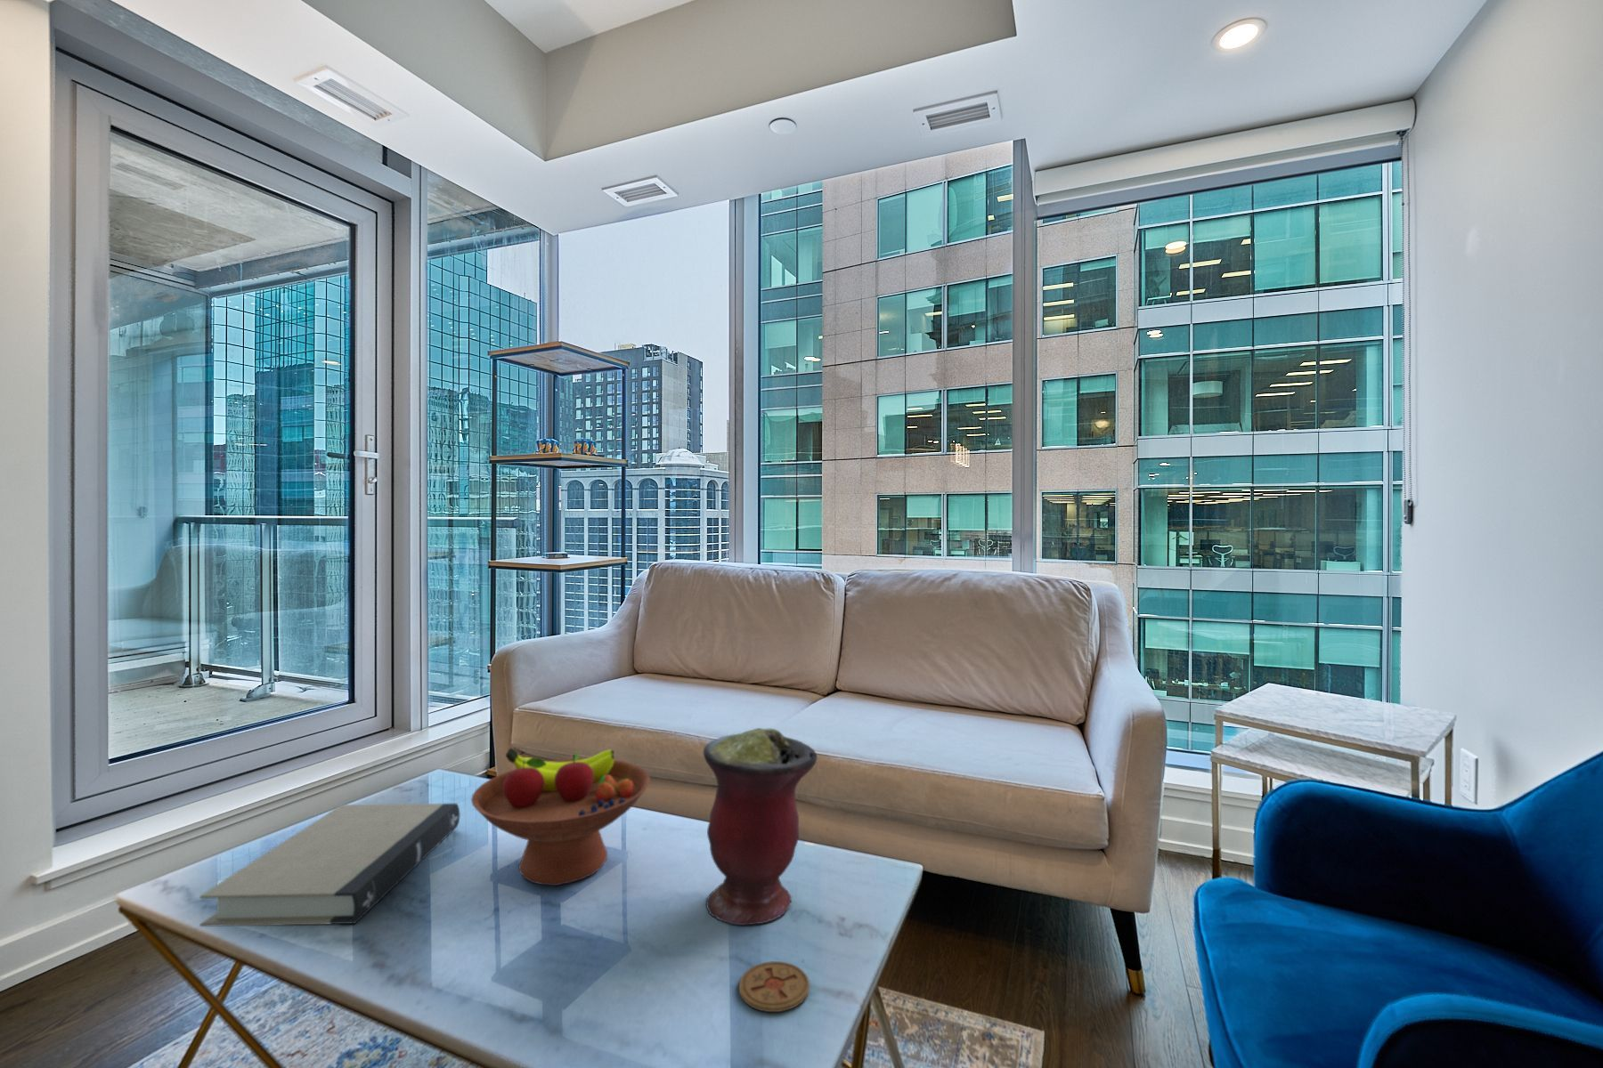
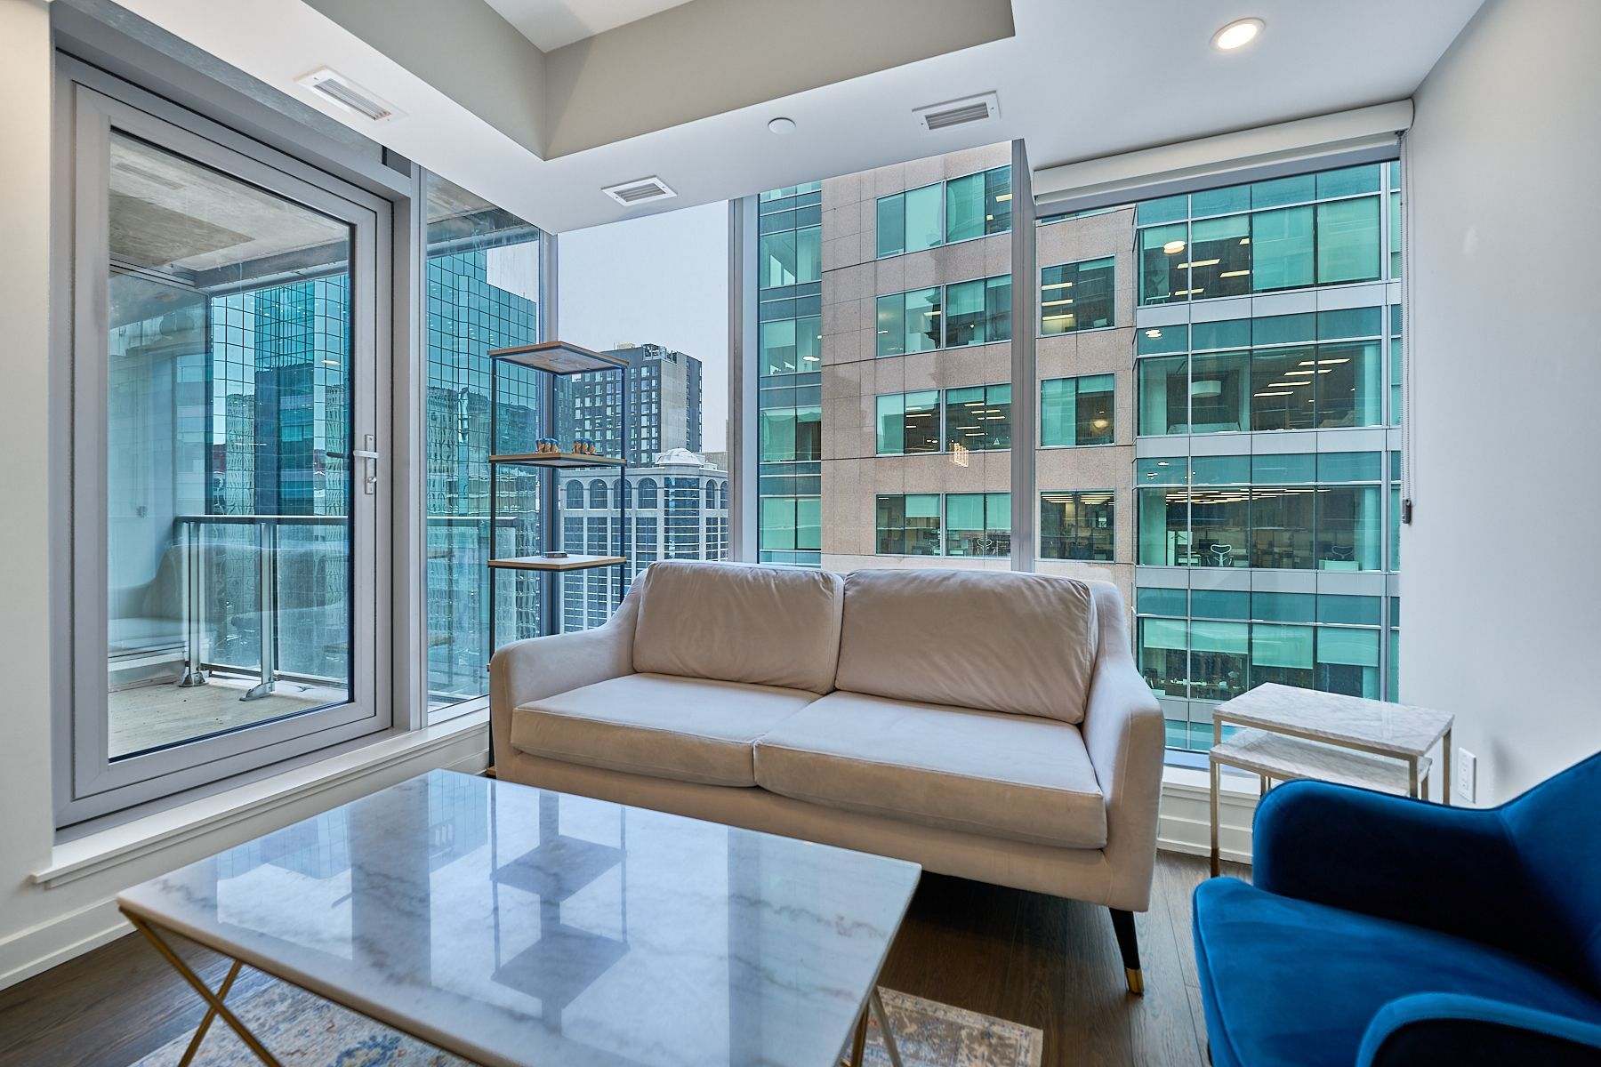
- coaster (774, 986)
- fruit bowl (564, 809)
- book (348, 856)
- vase (760, 816)
